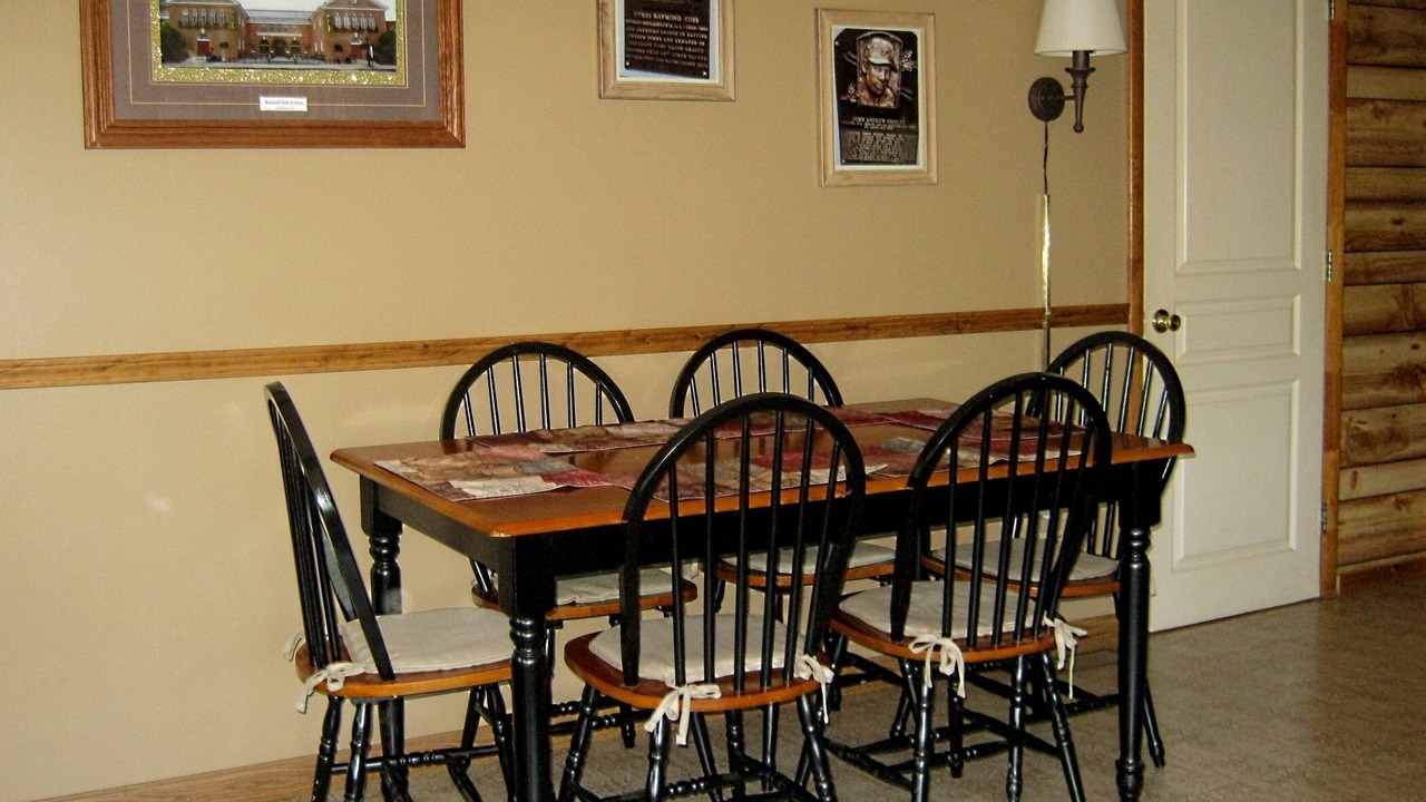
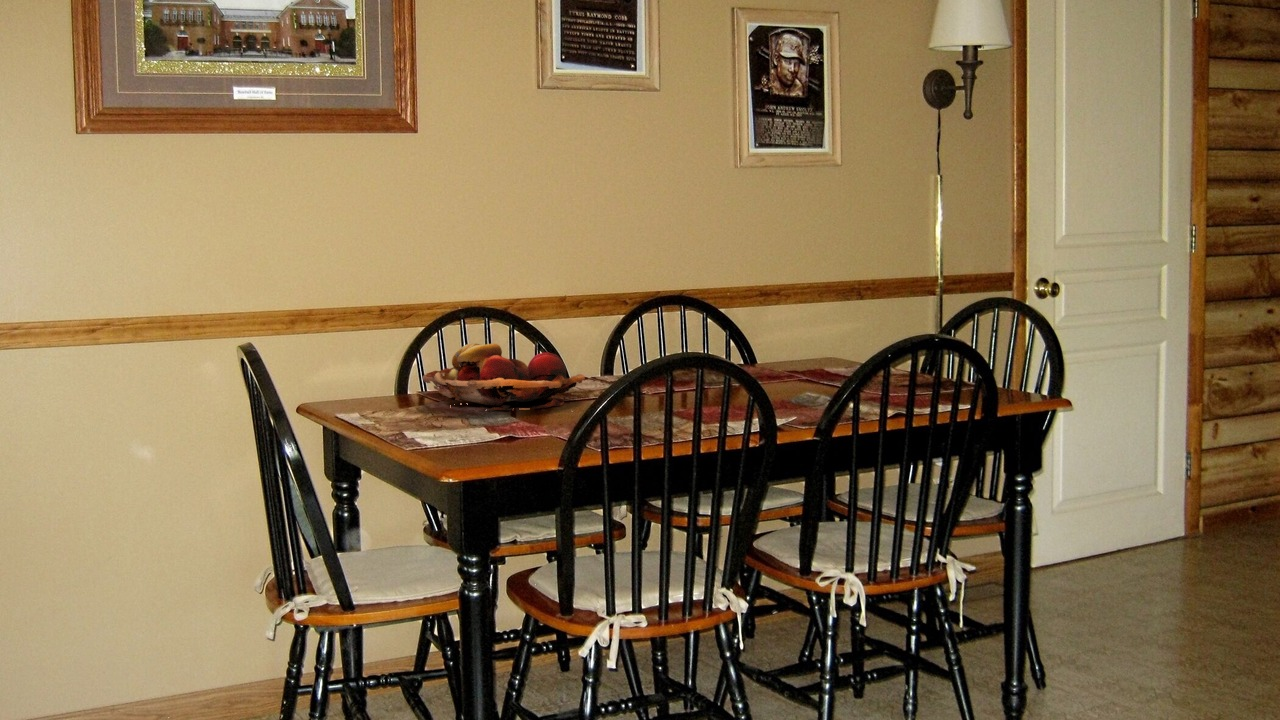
+ fruit basket (499, 374)
